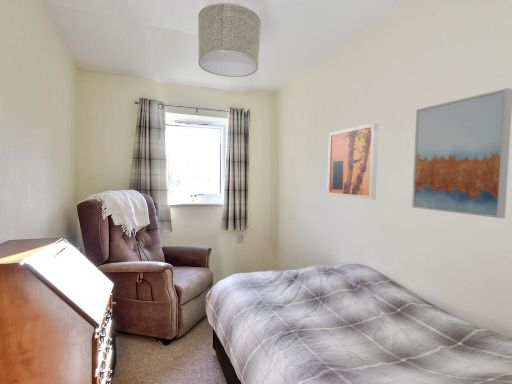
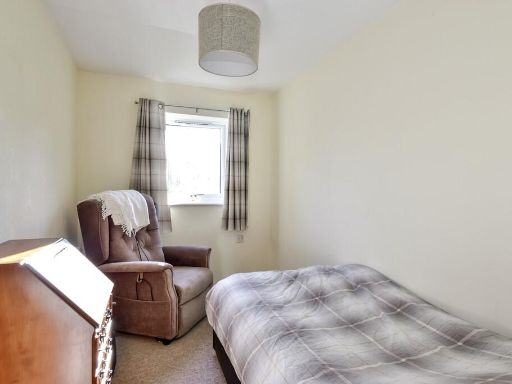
- wall art (455, 156)
- wall art (350, 163)
